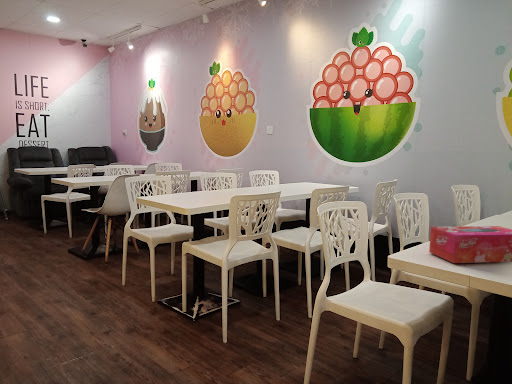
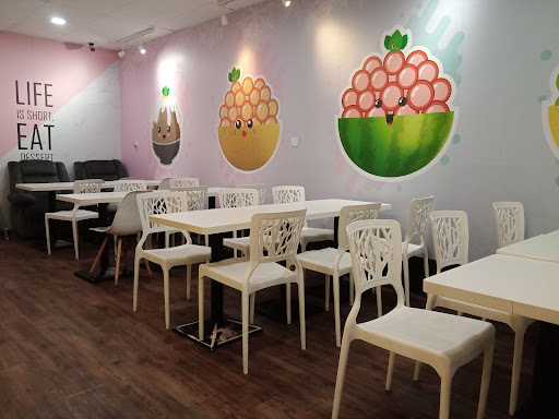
- tissue box (477, 243)
